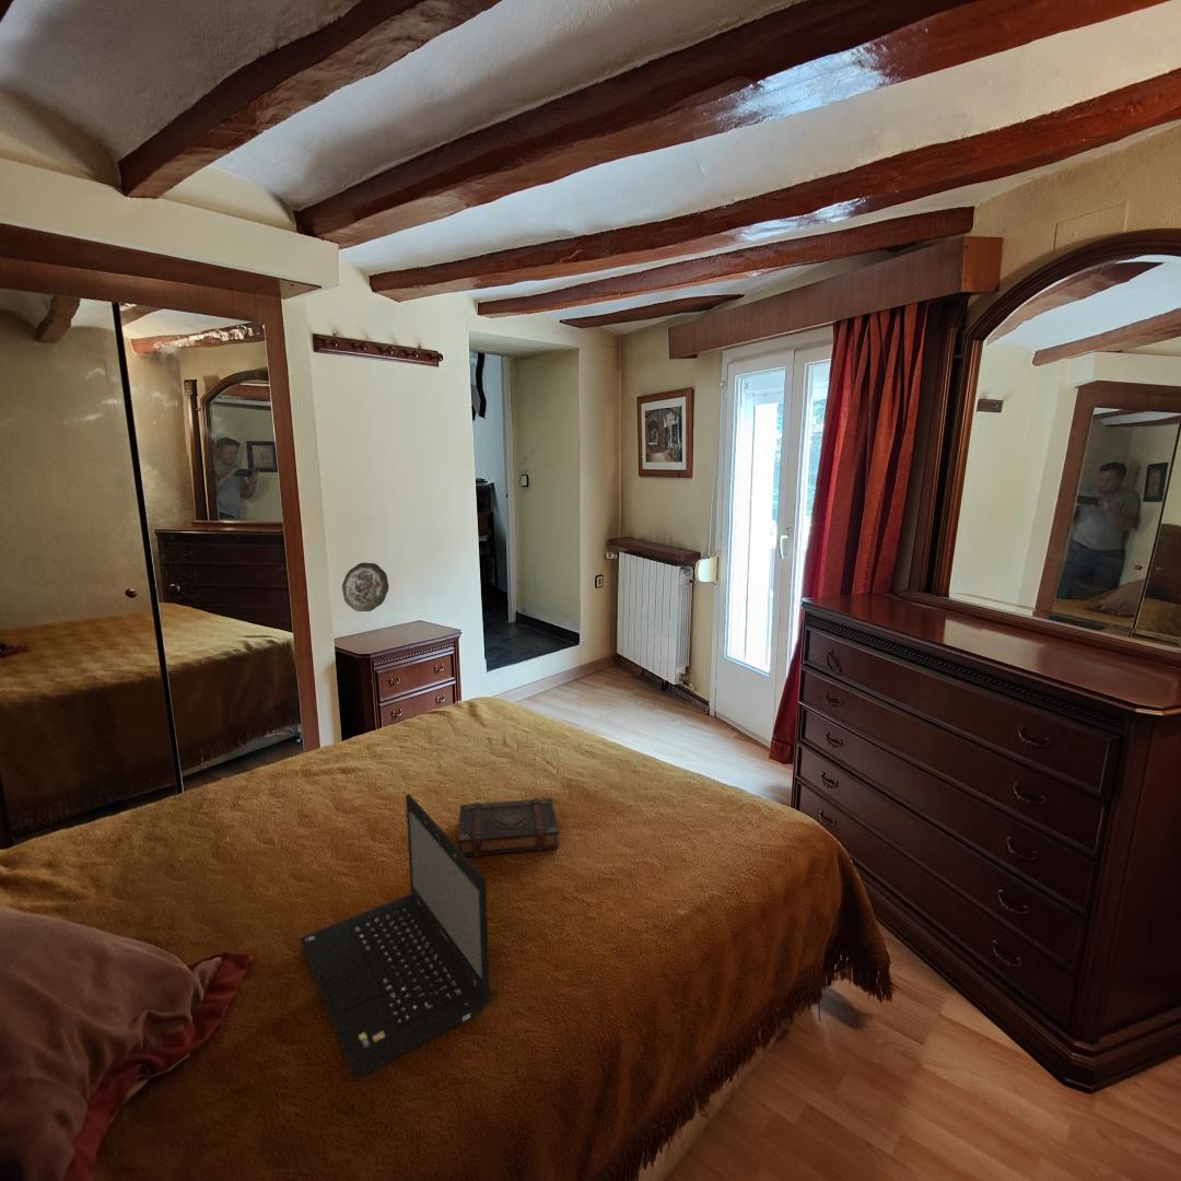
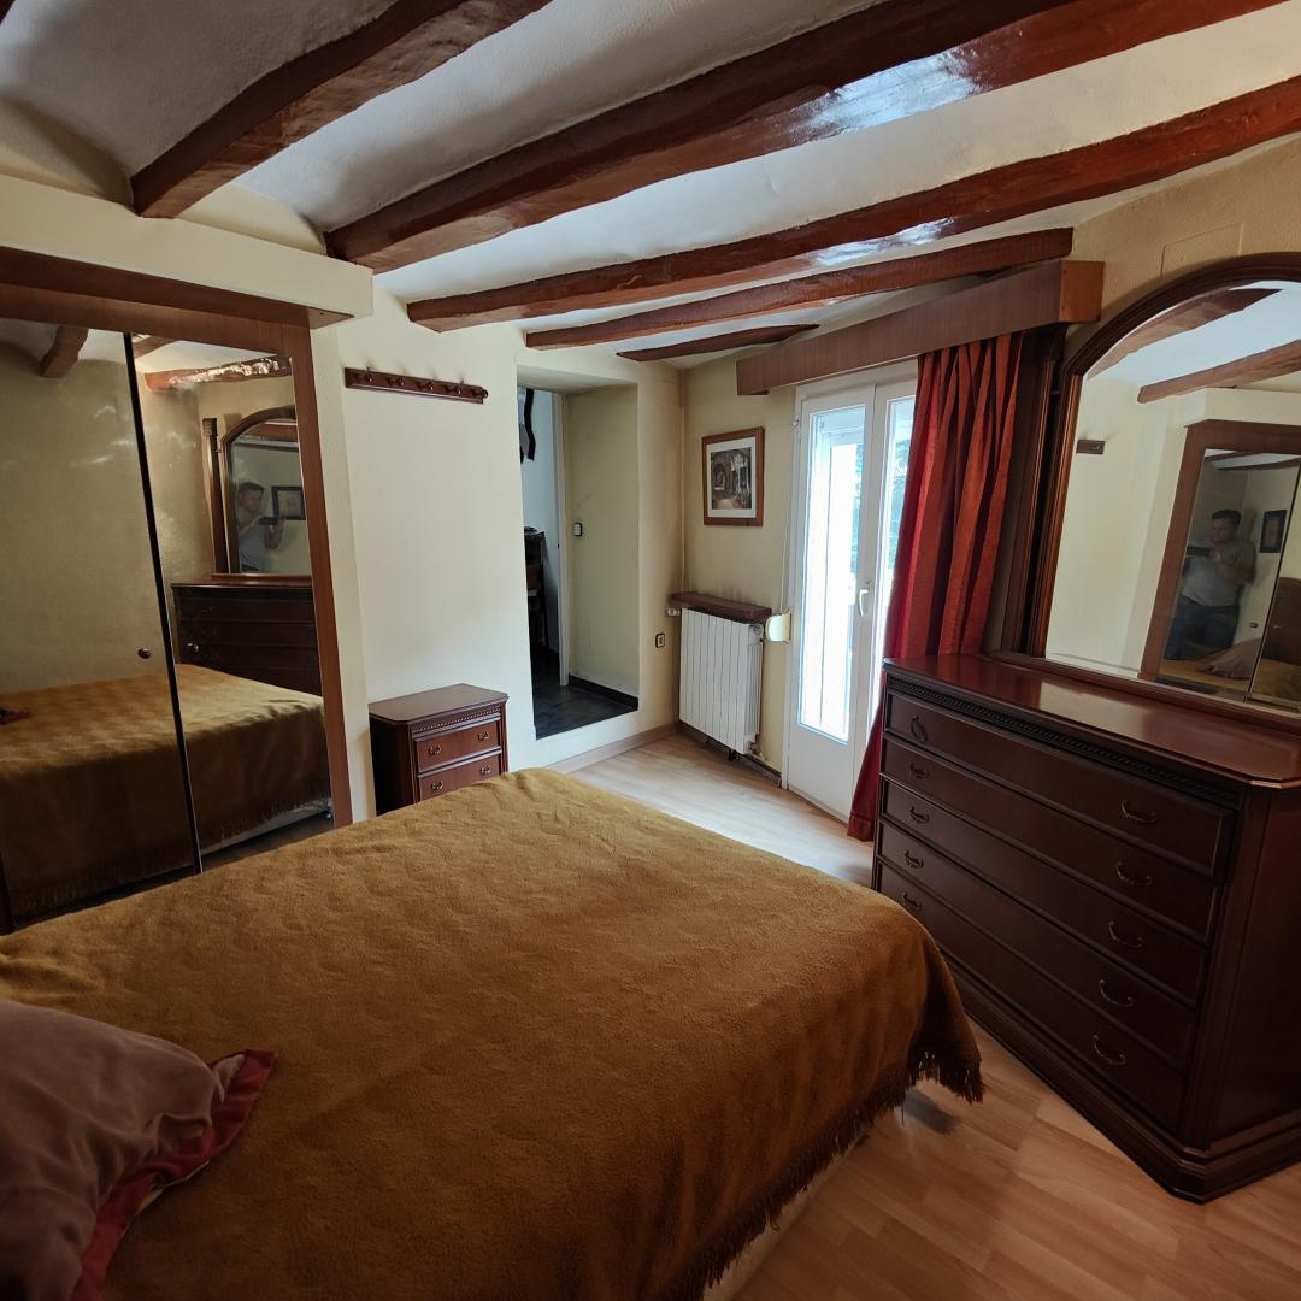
- laptop (386, 915)
- decorative plate (364, 586)
- book (507, 823)
